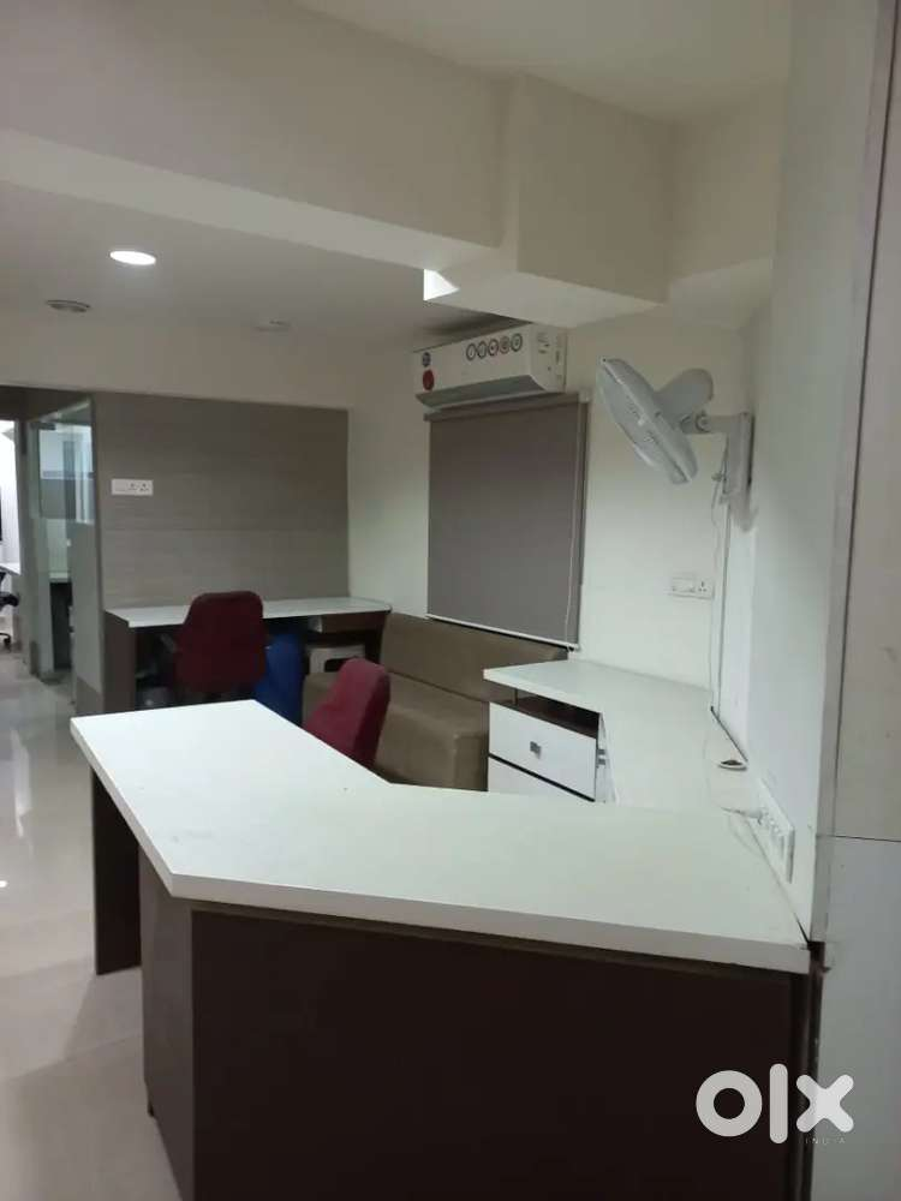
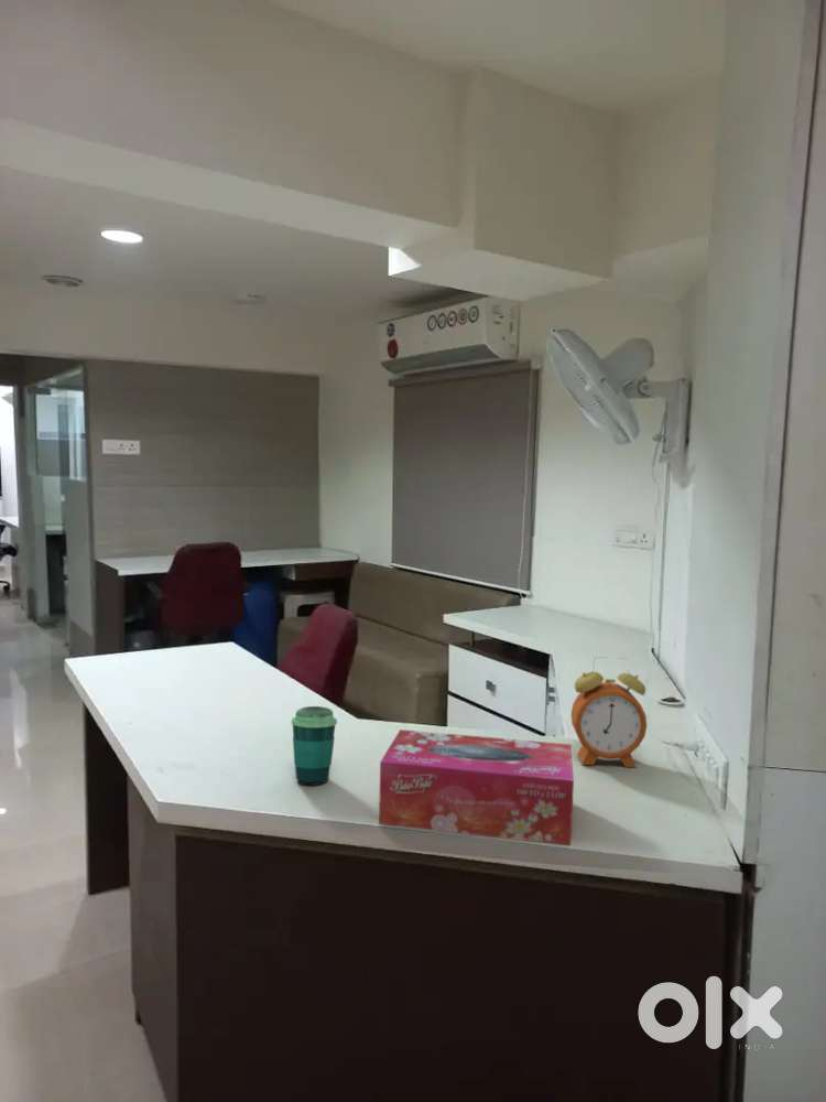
+ tissue box (478, 782)
+ alarm clock (608, 710)
+ cup (313, 744)
